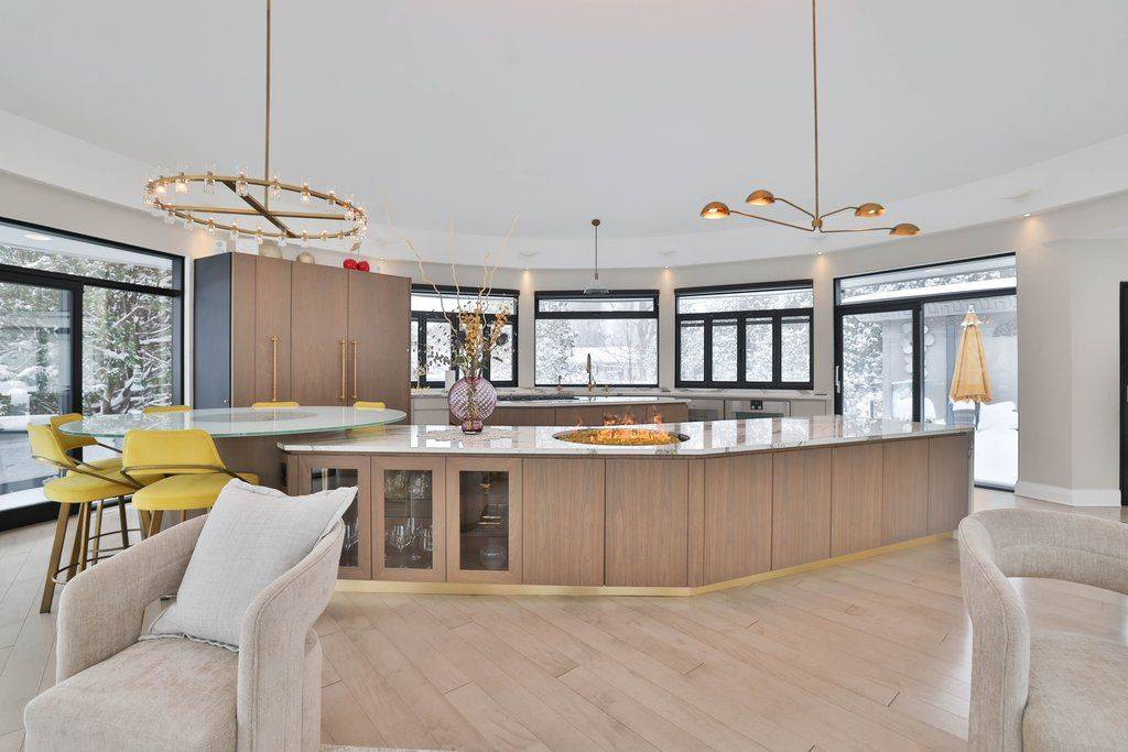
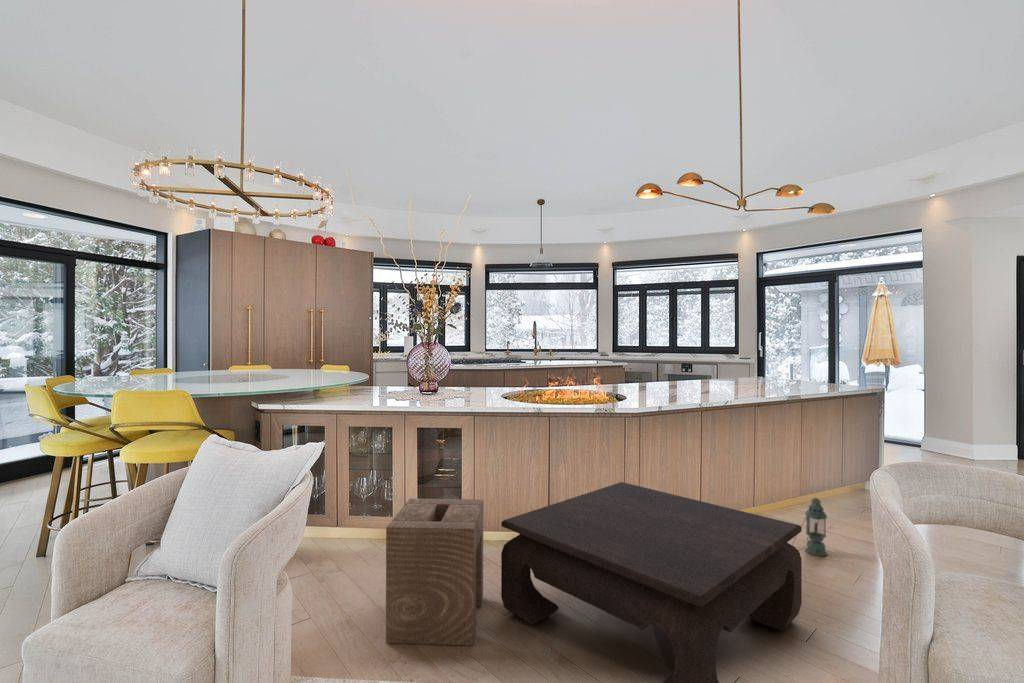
+ lantern (809, 525)
+ stool (438, 565)
+ coffee table (649, 569)
